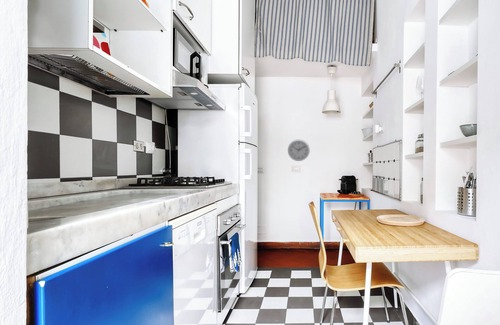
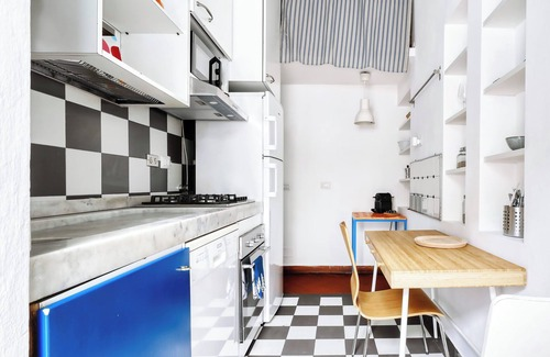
- wall clock (298, 150)
